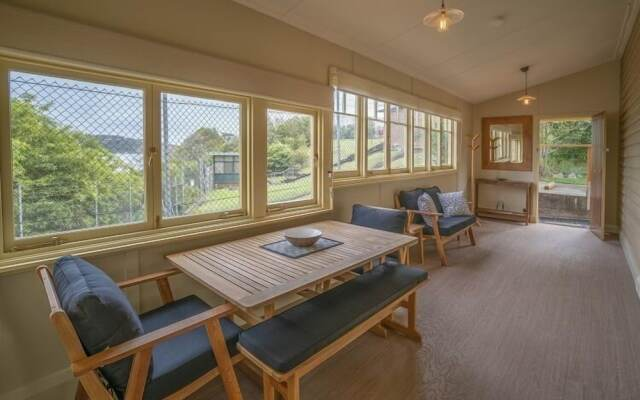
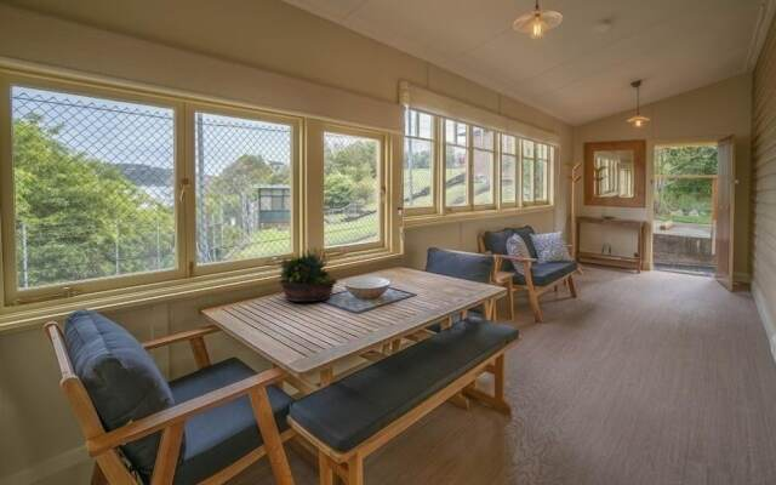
+ succulent planter (308, 272)
